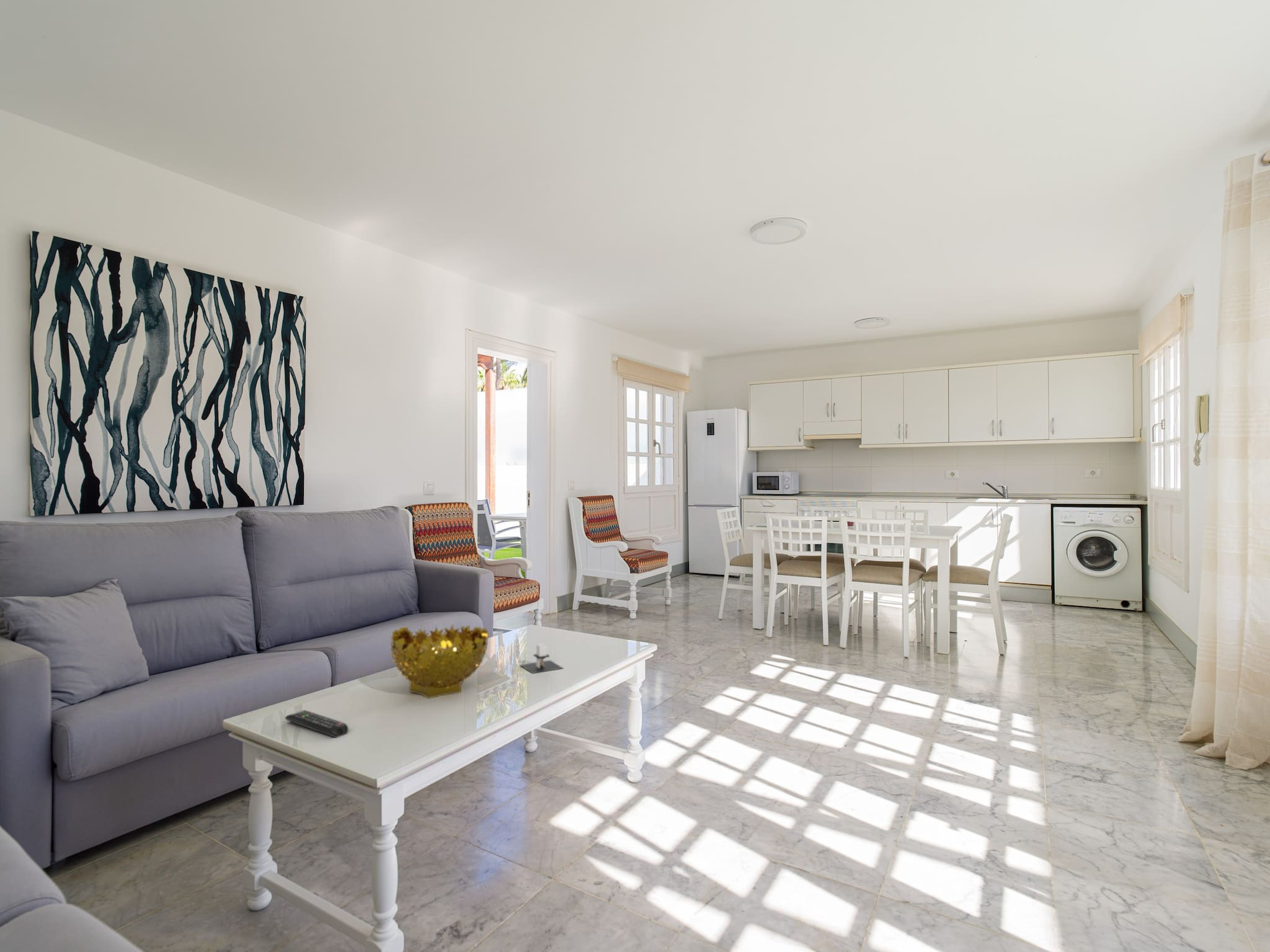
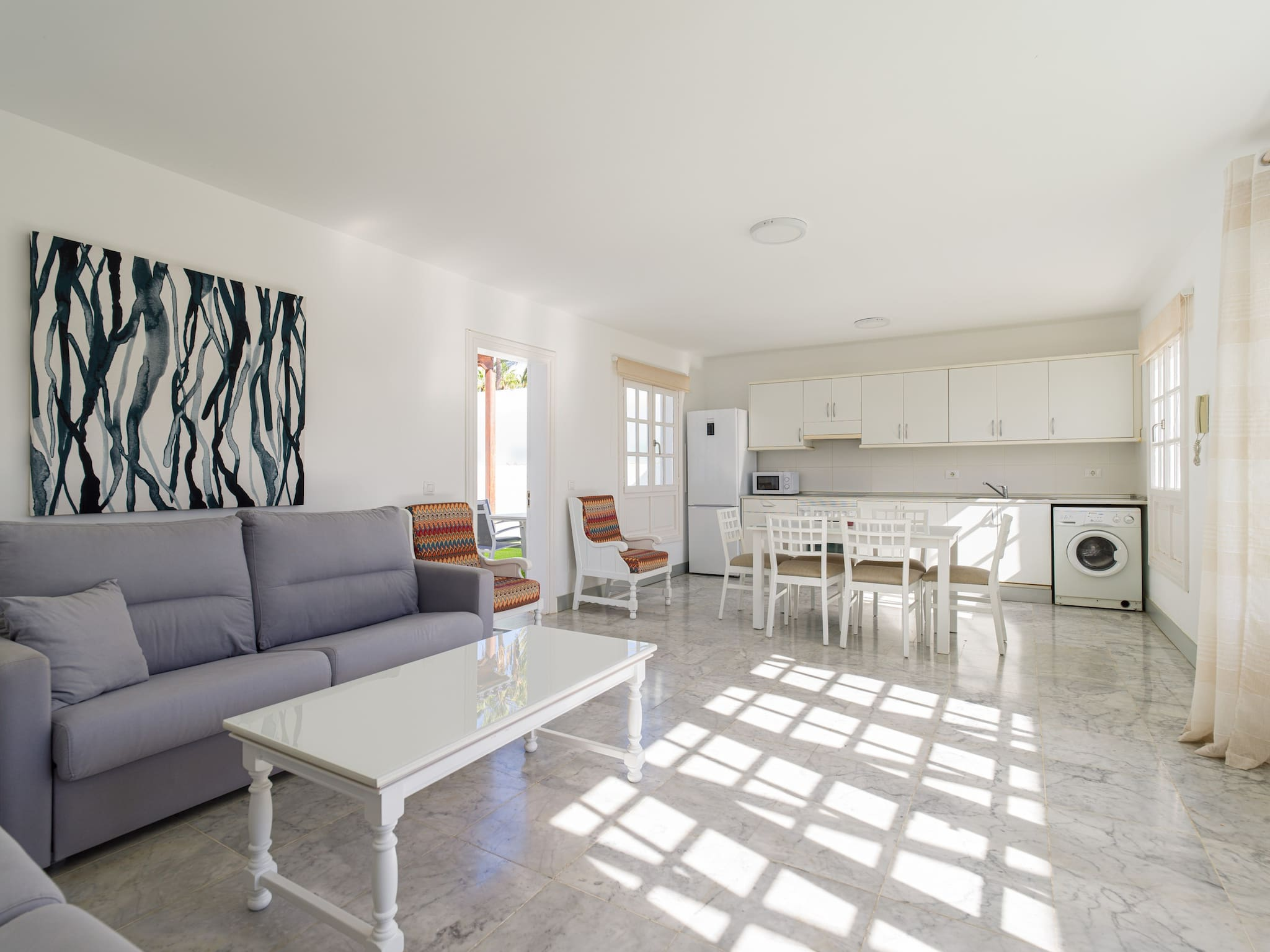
- architectural model (541, 656)
- decorative bowl (440, 659)
- remote control (316, 723)
